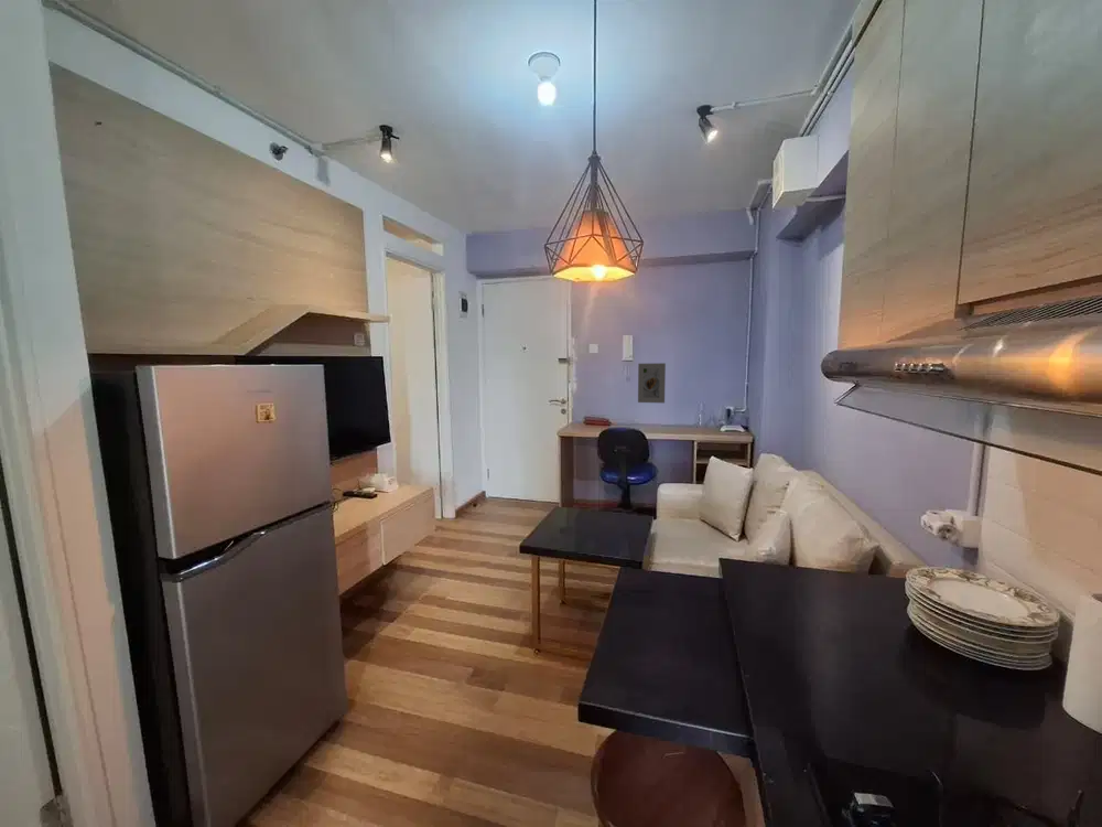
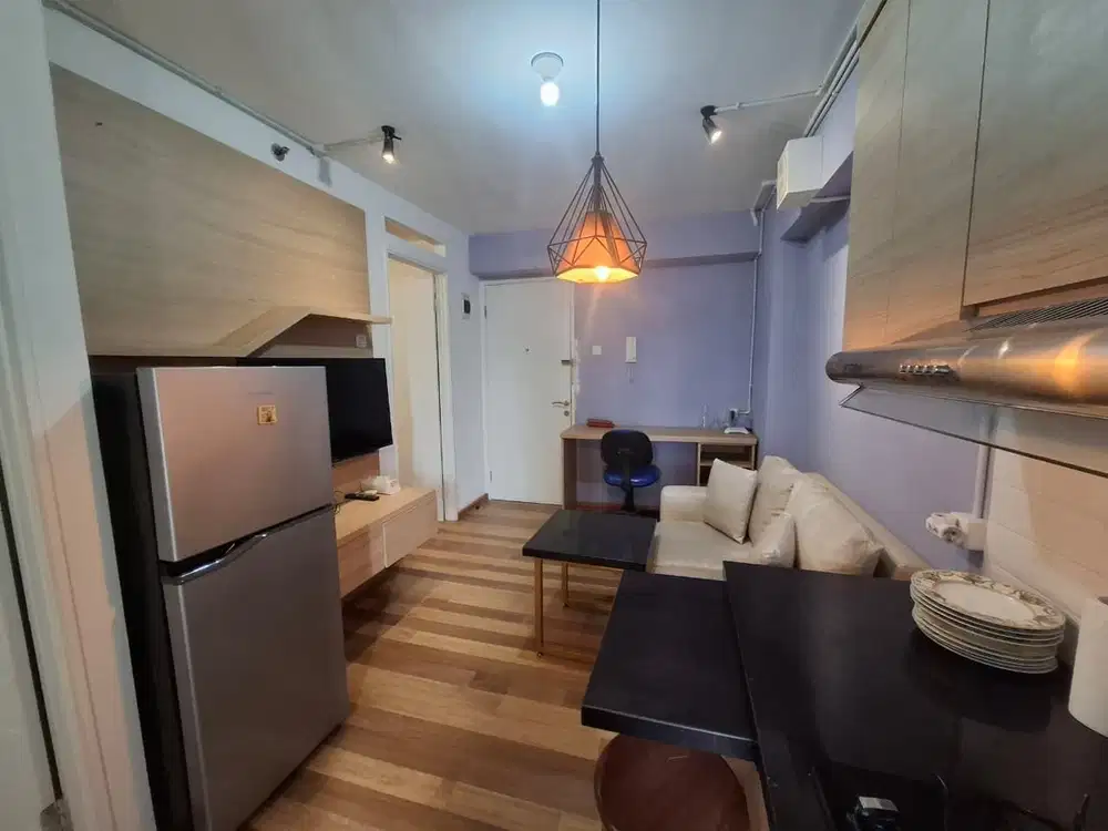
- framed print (651, 383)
